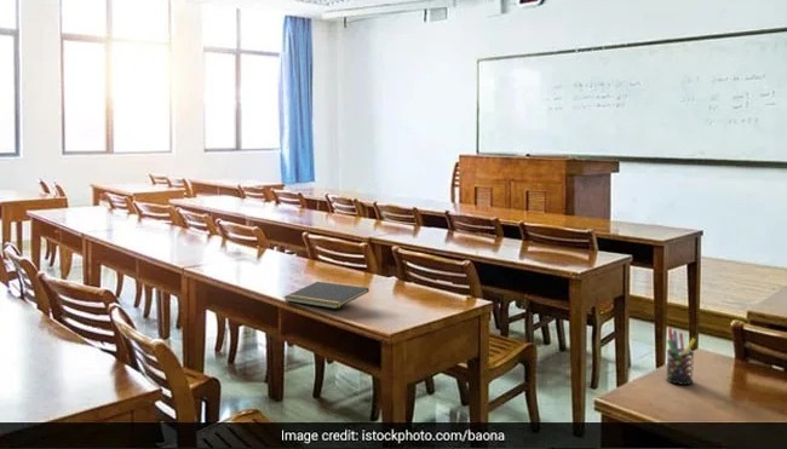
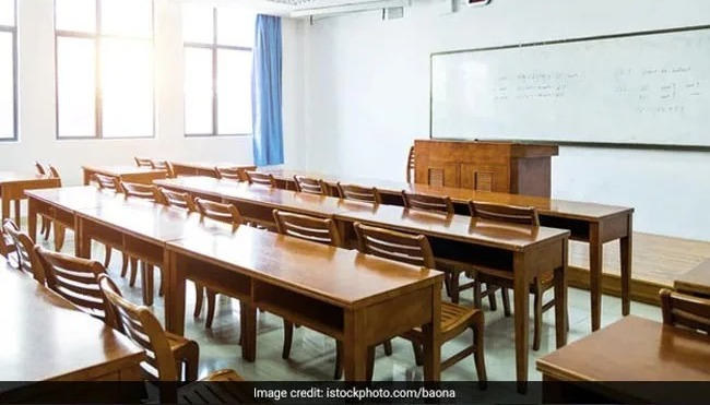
- pen holder (677, 355)
- notepad (326, 294)
